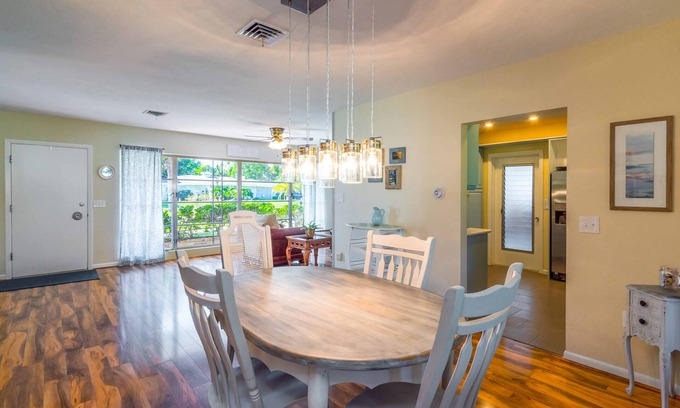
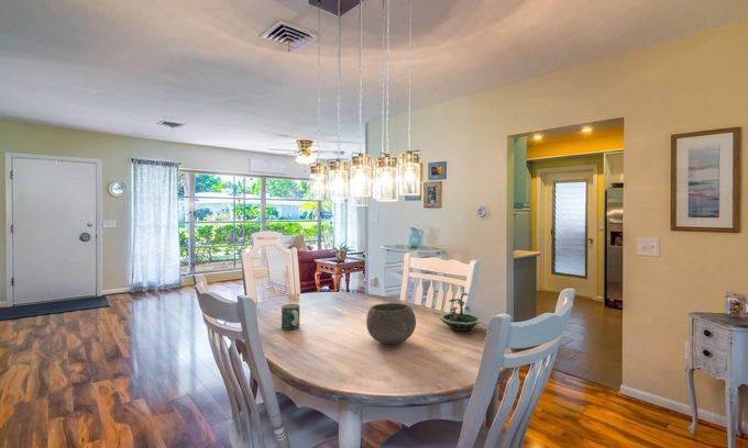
+ terrarium (461, 296)
+ bowl (391, 324)
+ mug (292, 317)
